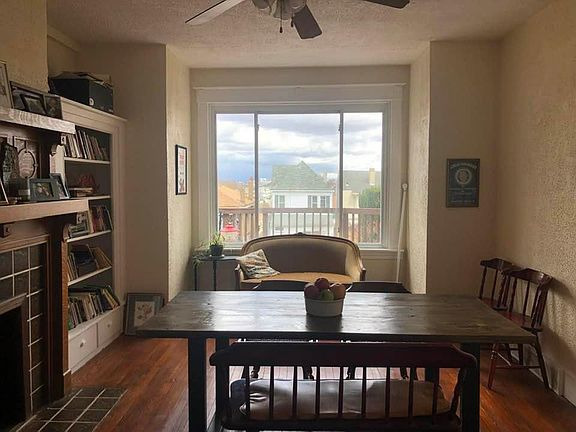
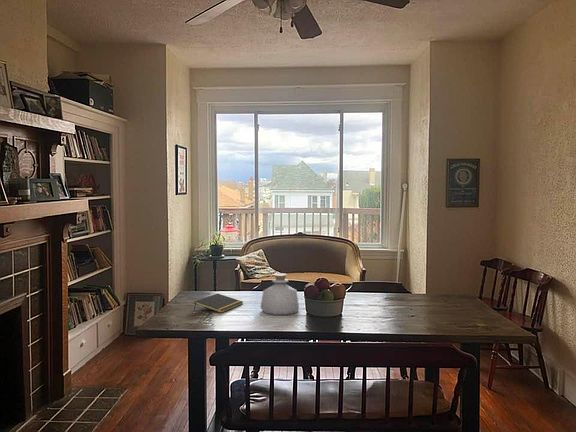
+ bottle (279, 292)
+ notepad (219, 302)
